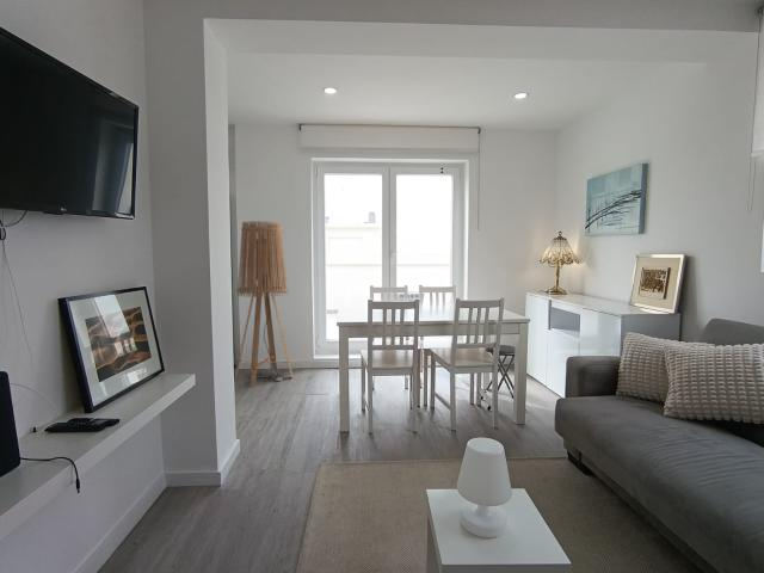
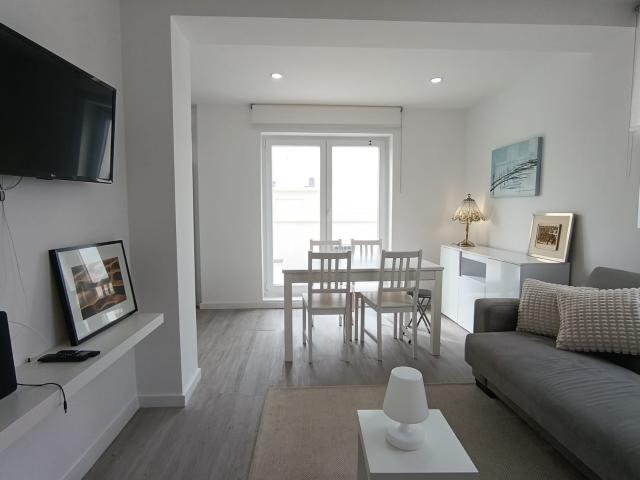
- floor lamp (264, 300)
